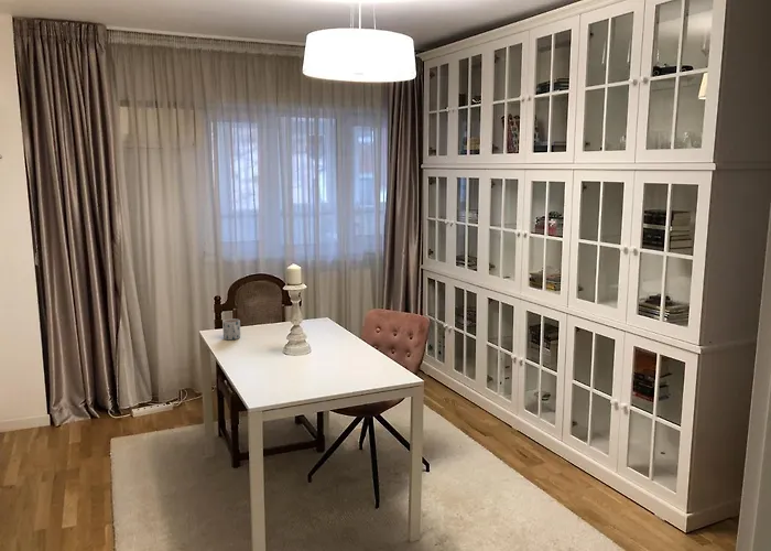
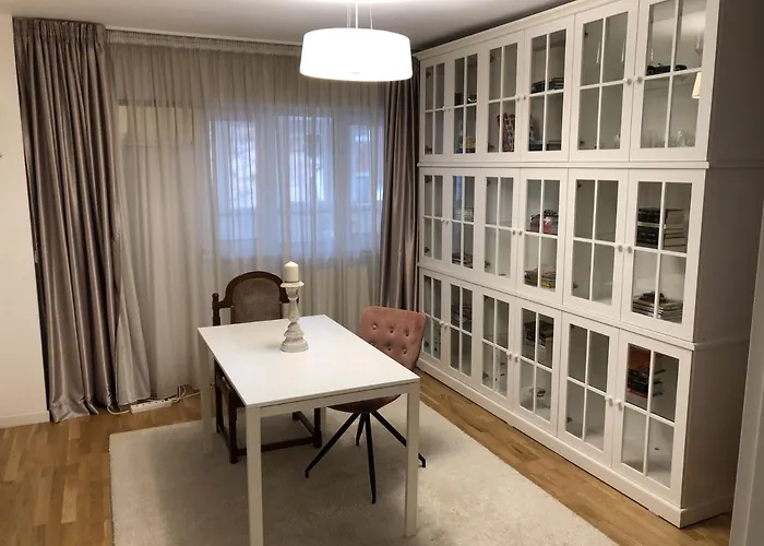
- mug (232, 329)
